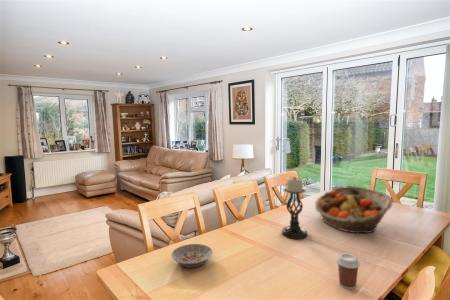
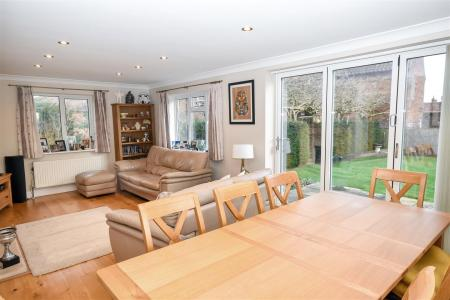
- coffee cup (347, 270)
- bowl (192, 257)
- fruit basket (350, 207)
- candle holder (294, 205)
